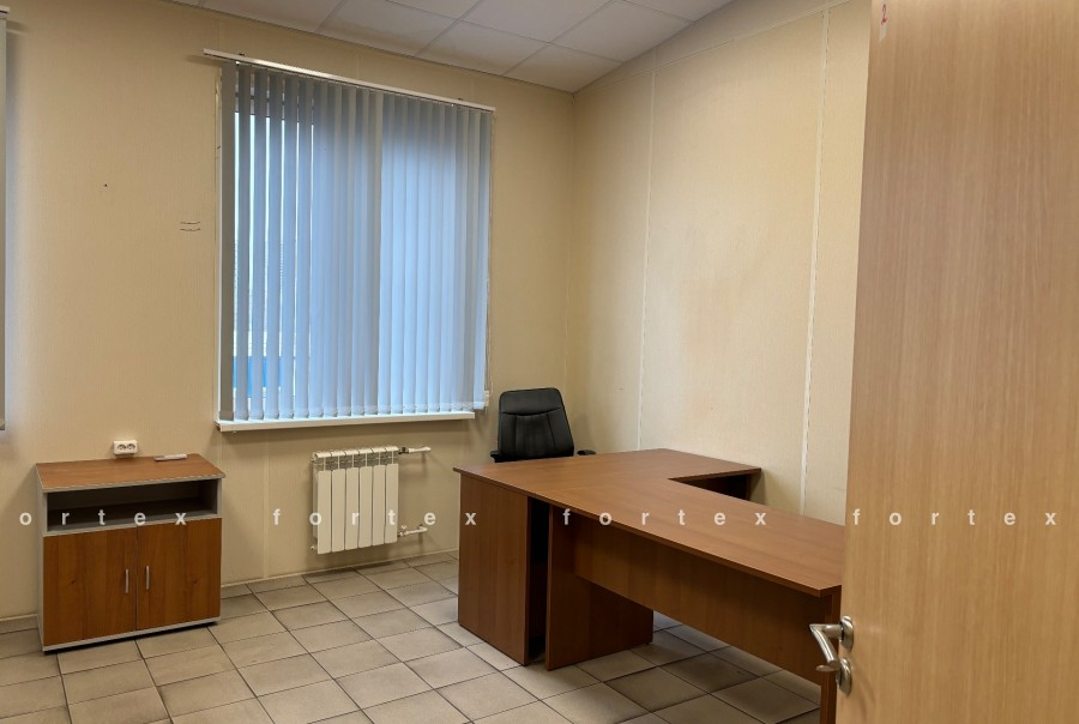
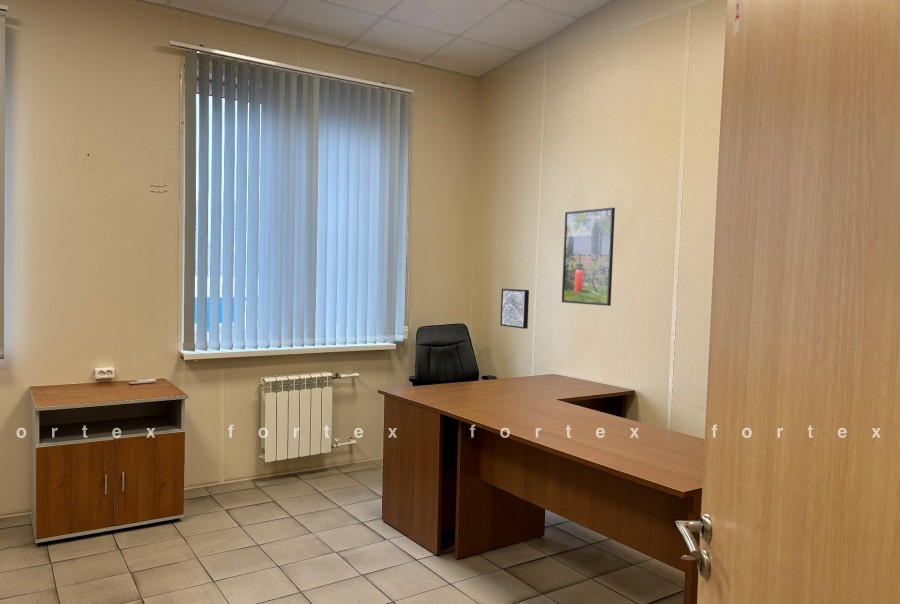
+ wall art (514, 308)
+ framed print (587, 257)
